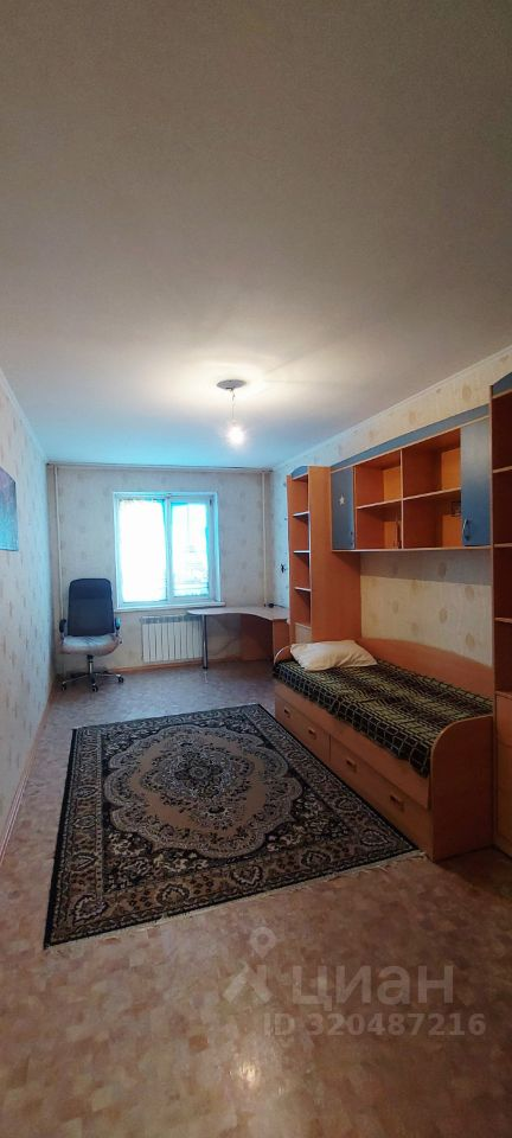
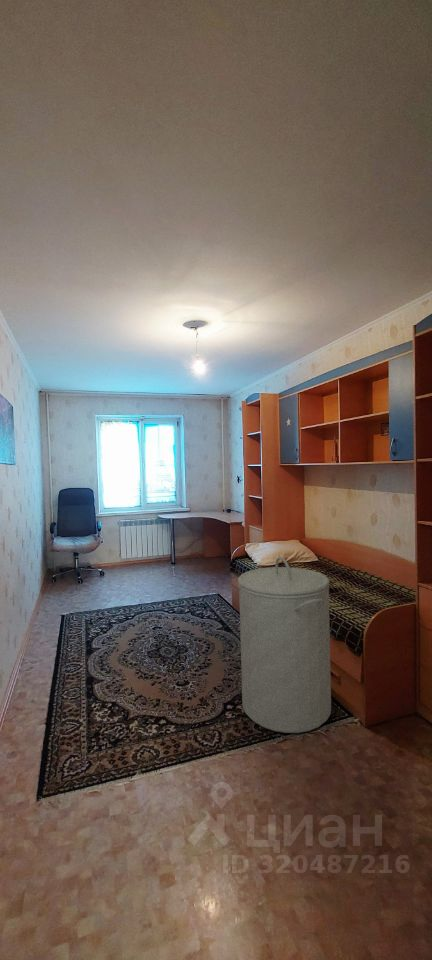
+ laundry hamper (284, 631)
